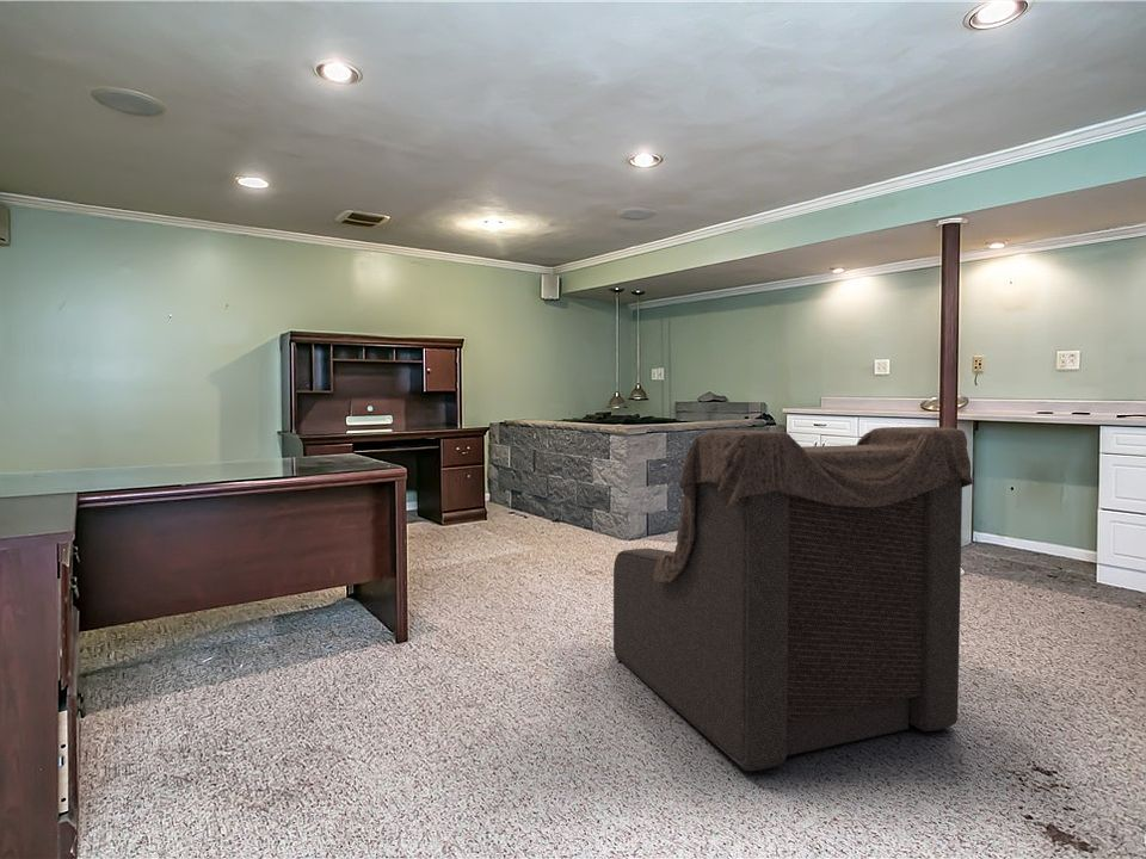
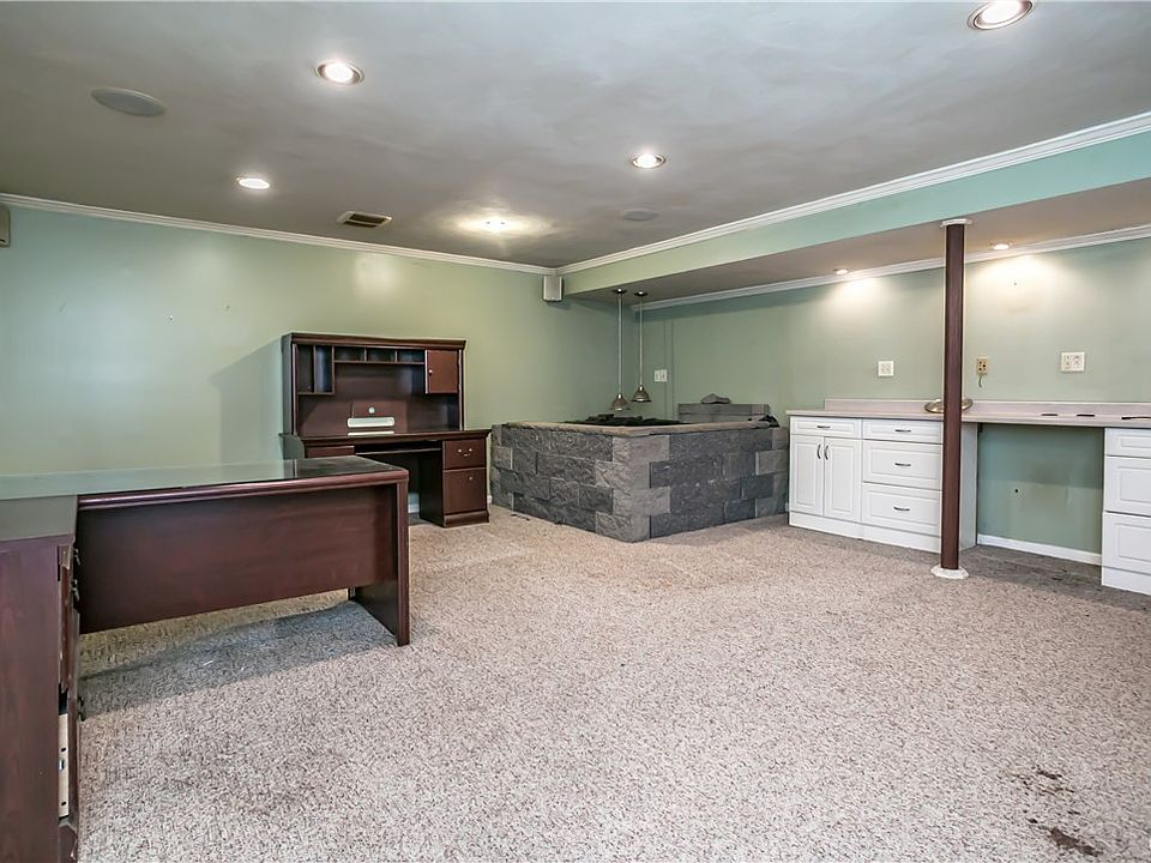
- armchair (769, 558)
